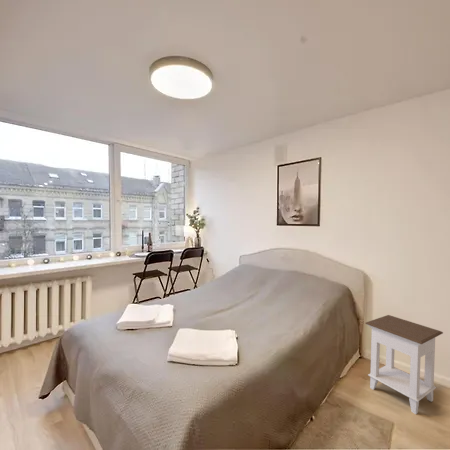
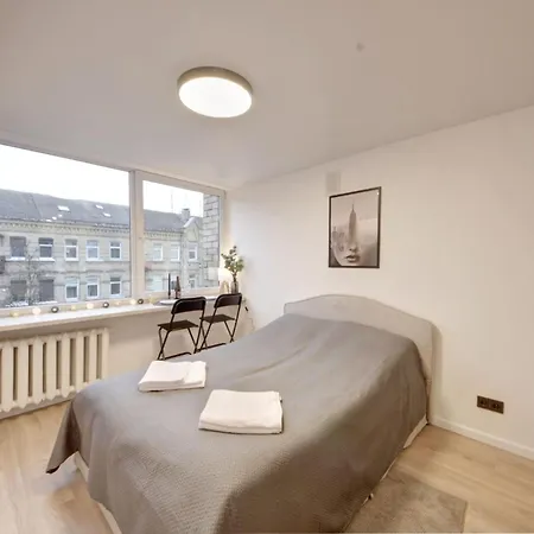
- nightstand (404, 353)
